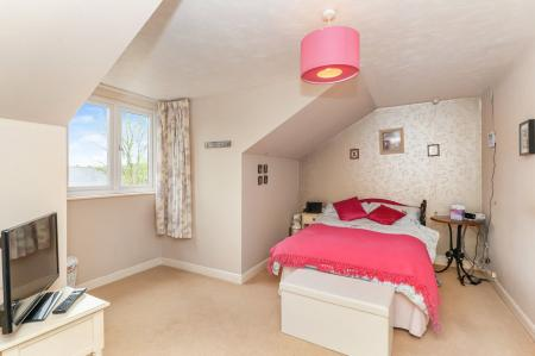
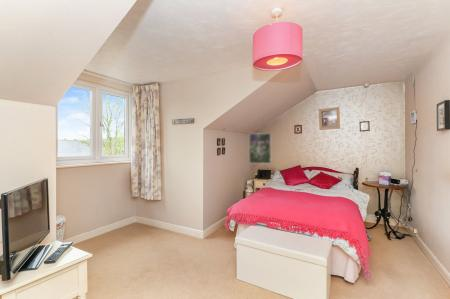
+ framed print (259, 148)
